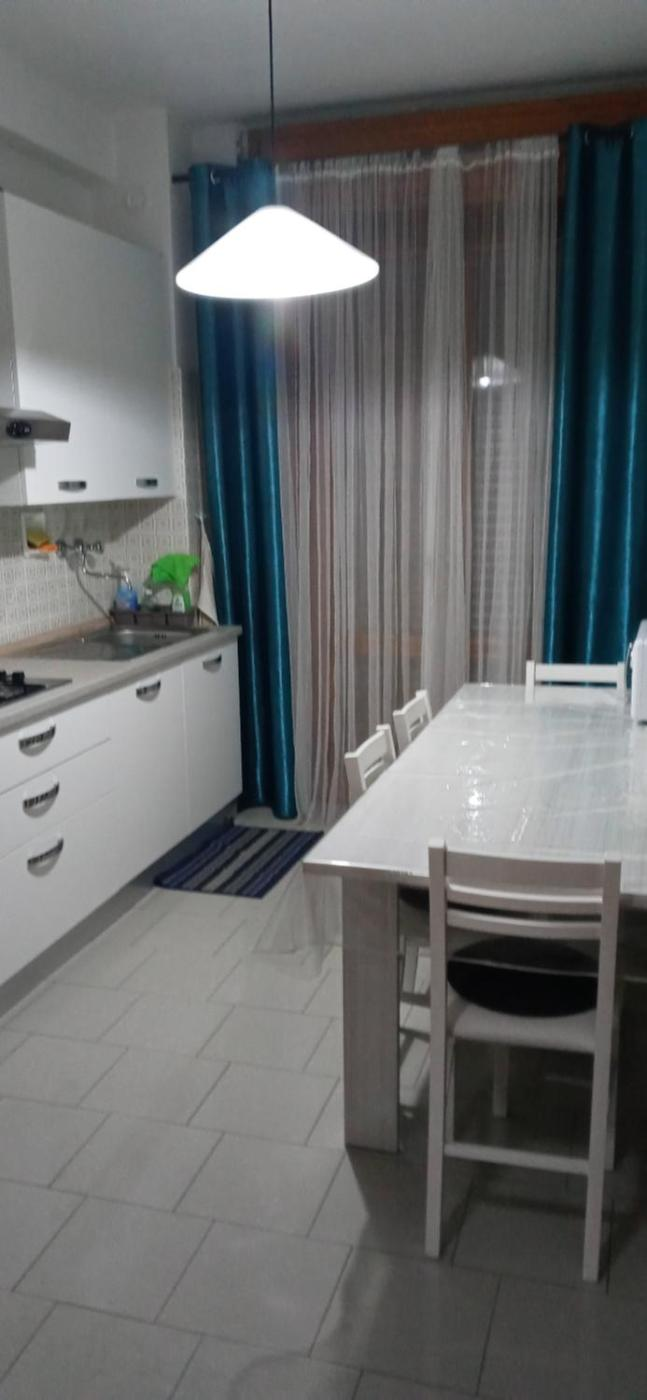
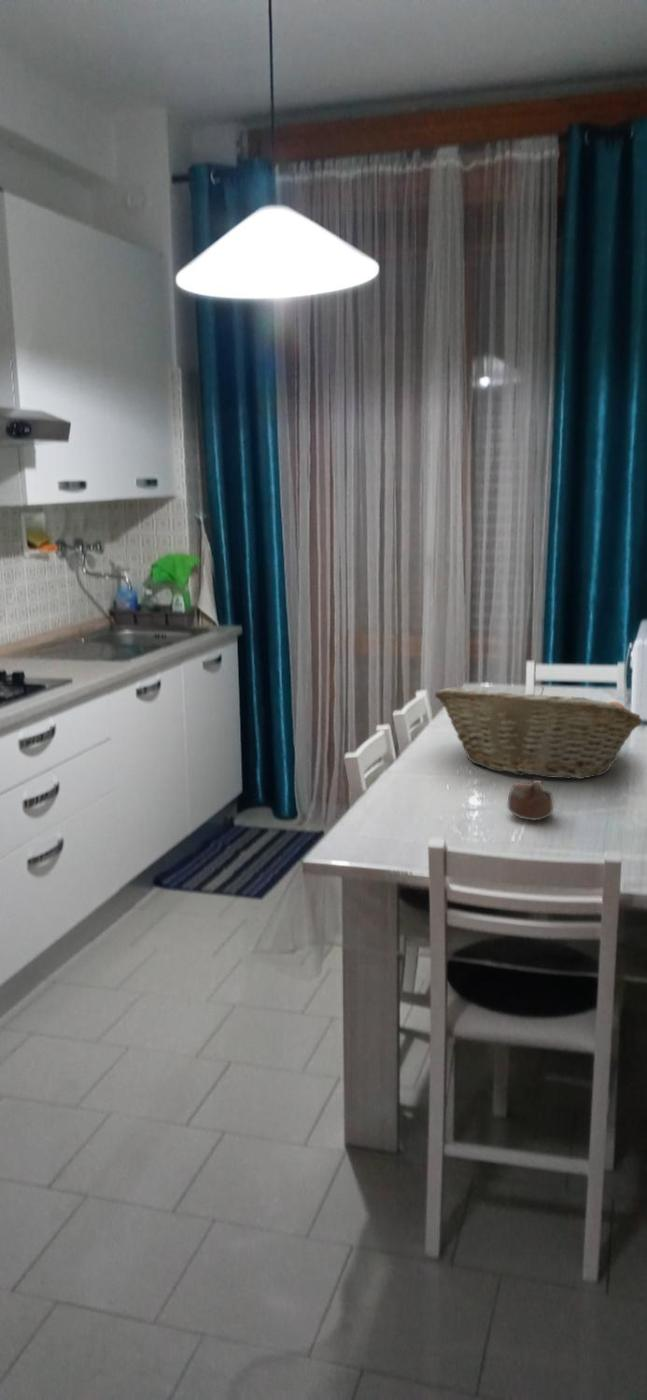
+ cup (528, 796)
+ fruit basket (535, 723)
